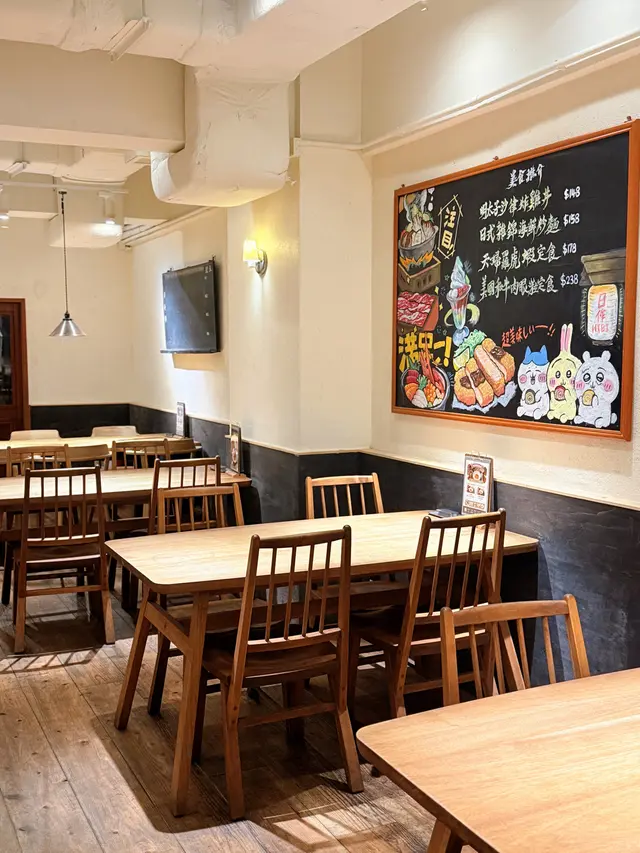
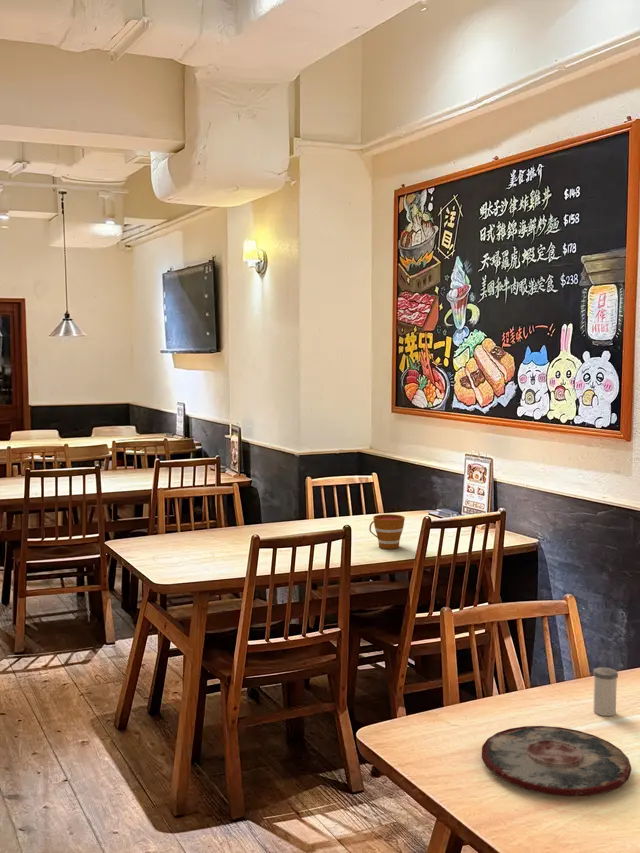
+ cup (386, 532)
+ plate (554, 759)
+ salt shaker (605, 691)
